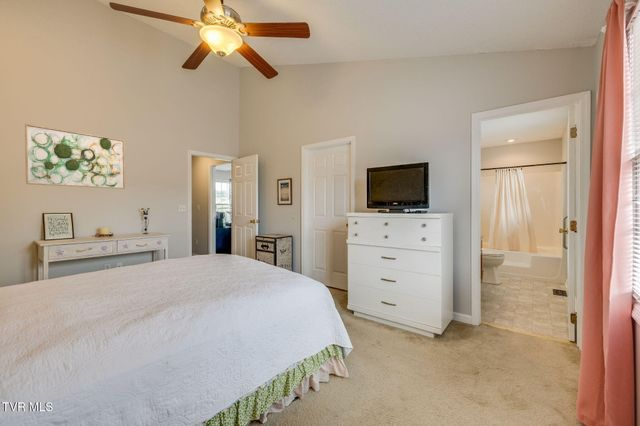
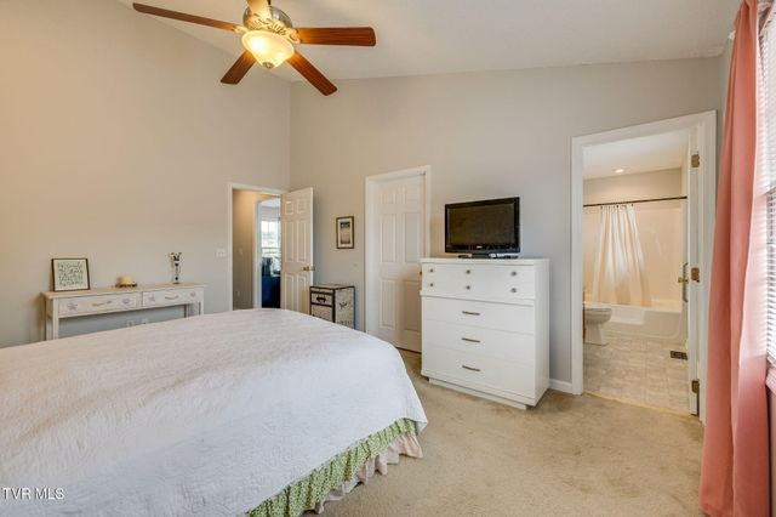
- wall art (80, 159)
